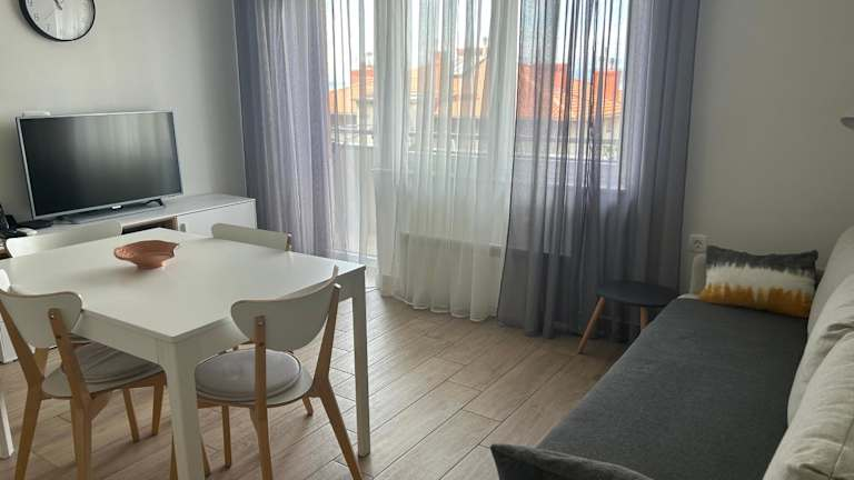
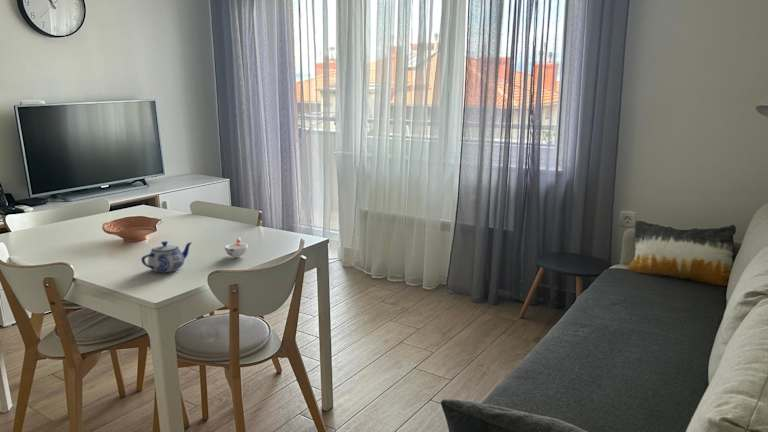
+ teapot (168, 255)
+ cup (237, 248)
